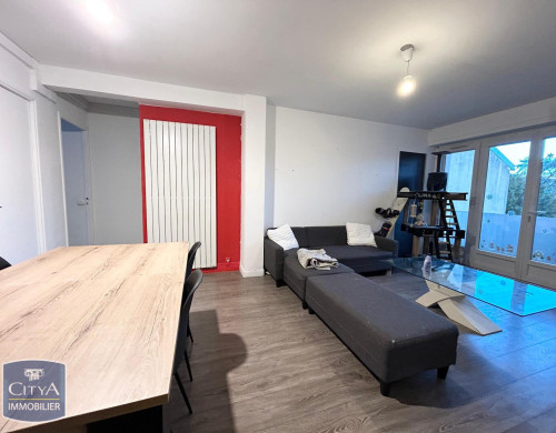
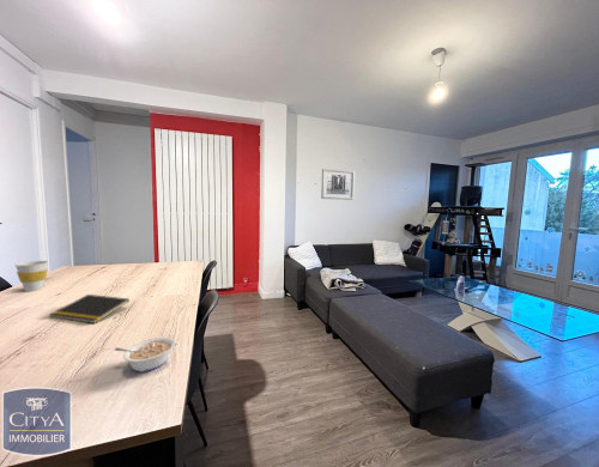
+ notepad (91, 307)
+ cup (32, 277)
+ legume (149, 354)
+ wall art (338, 184)
